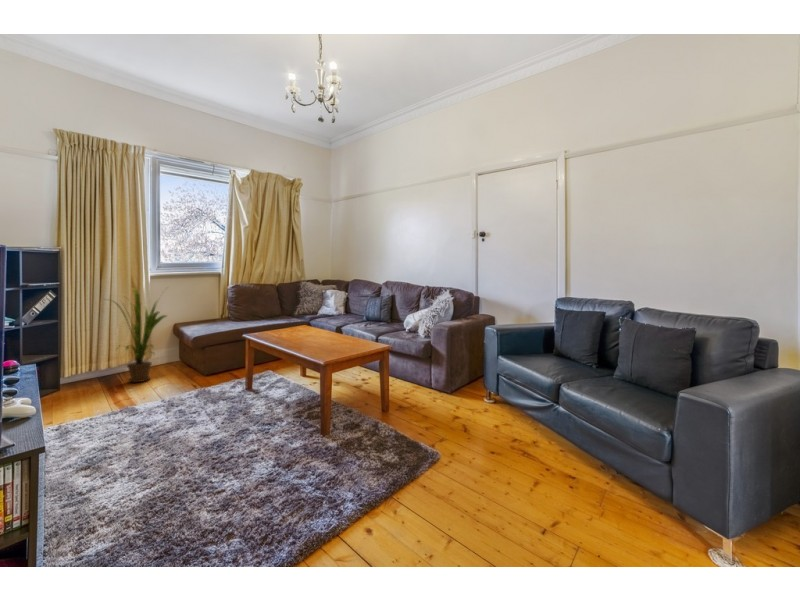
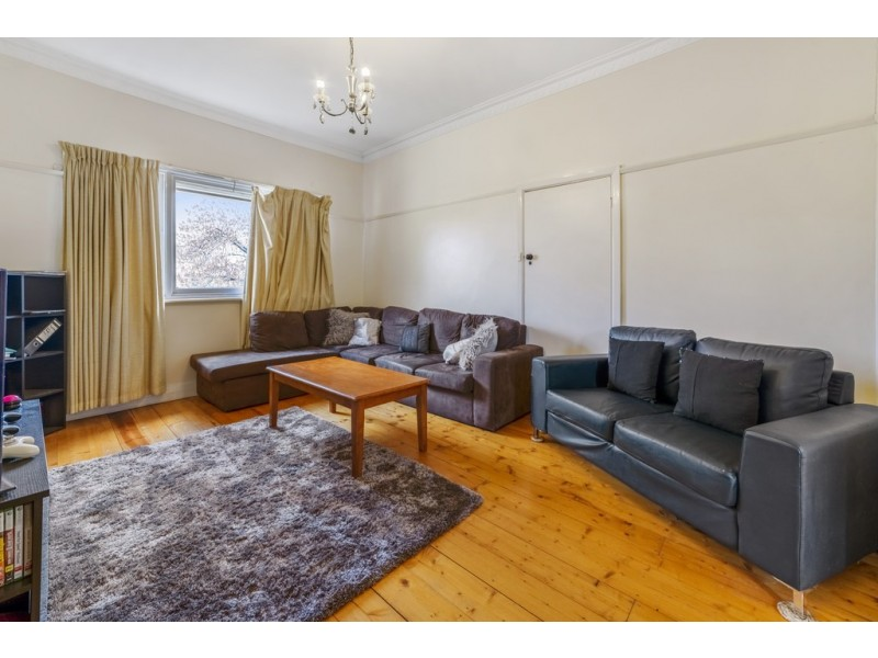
- house plant (135, 333)
